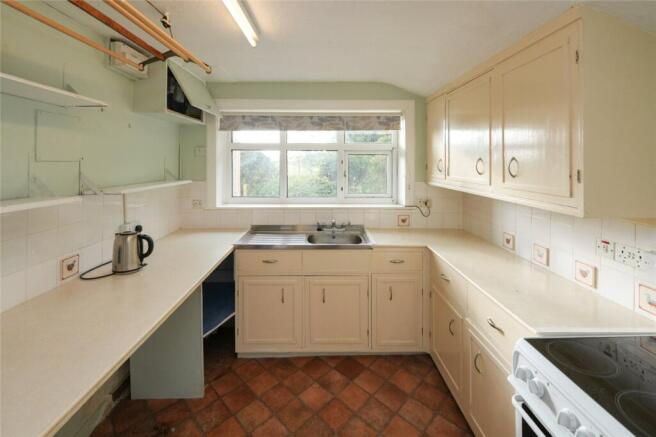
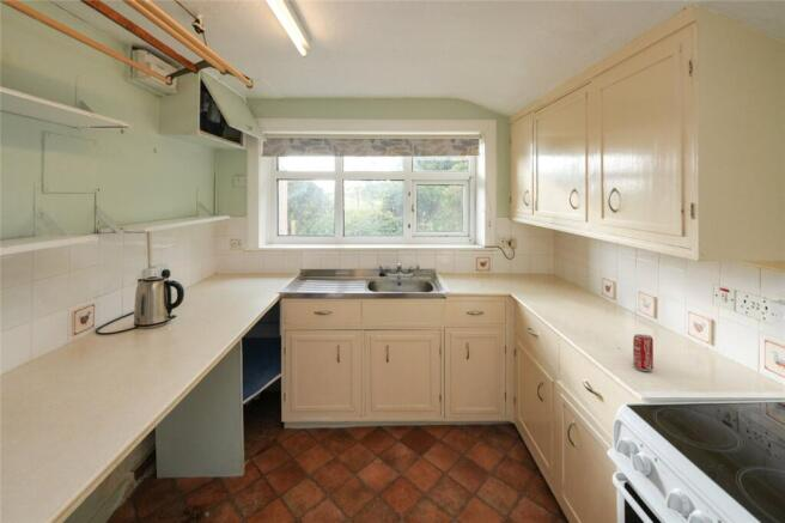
+ beverage can (643, 352)
